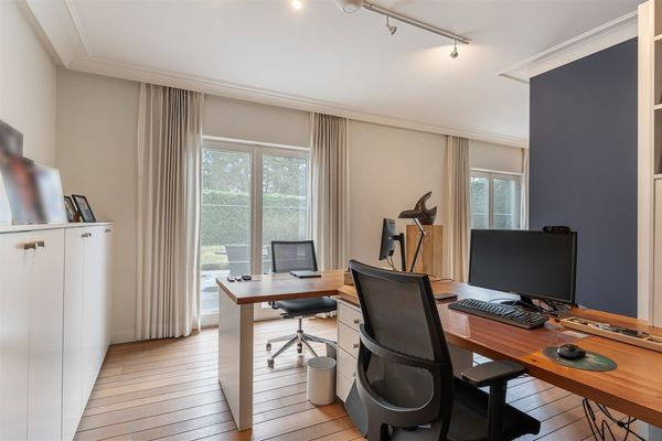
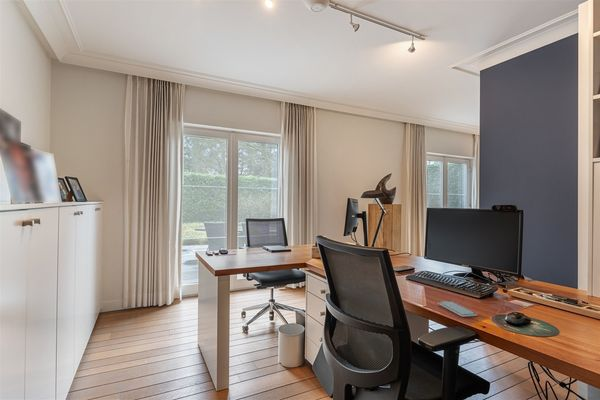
+ smartphone (456, 308)
